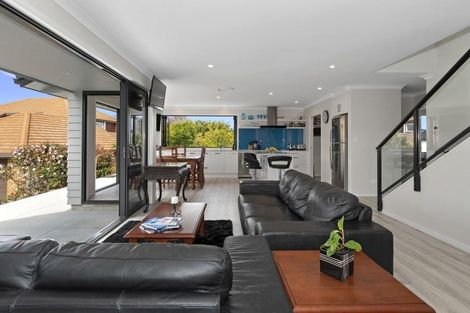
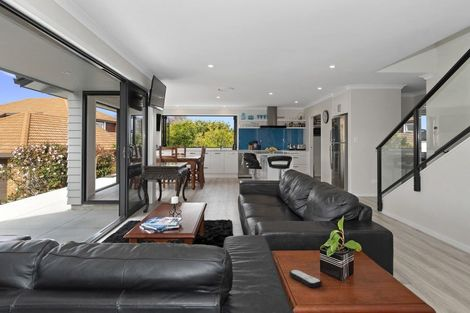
+ remote control (304, 277)
